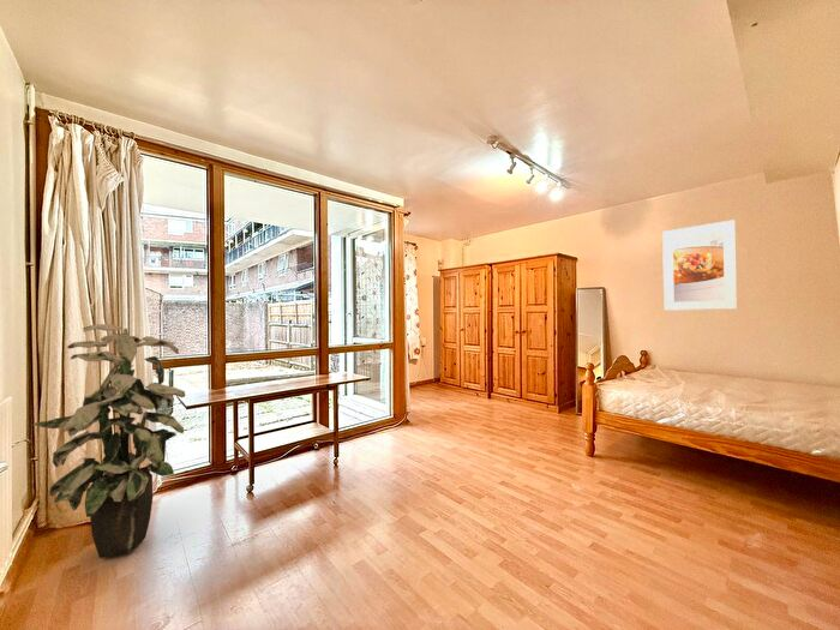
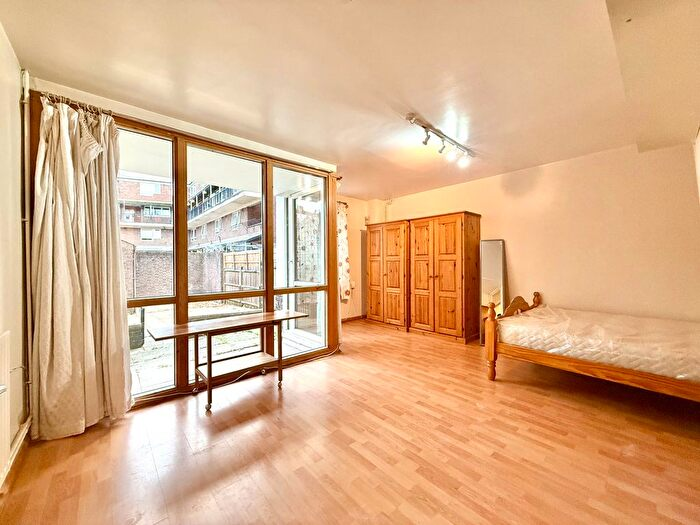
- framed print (697, 268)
- indoor plant (116, 433)
